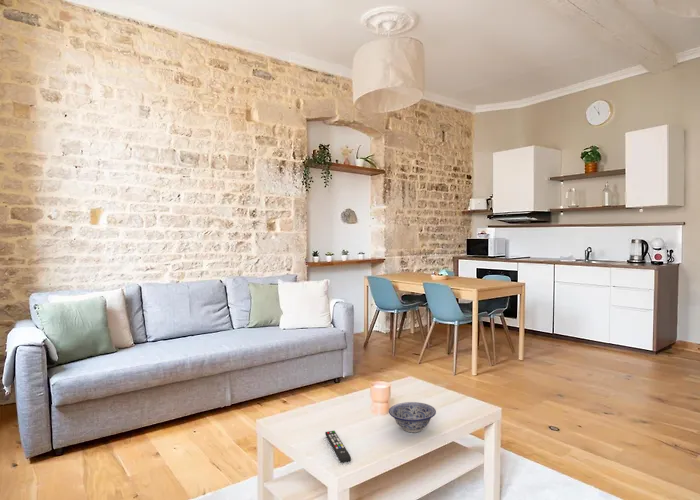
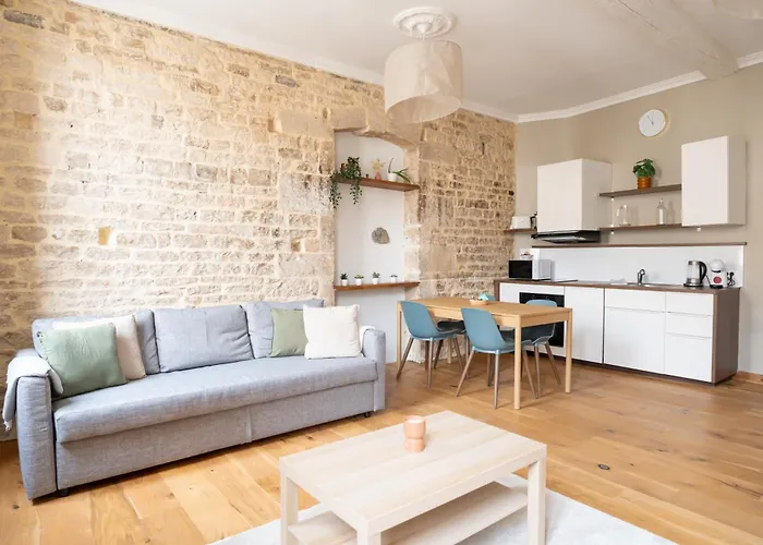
- bowl (412, 419)
- remote control (337, 445)
